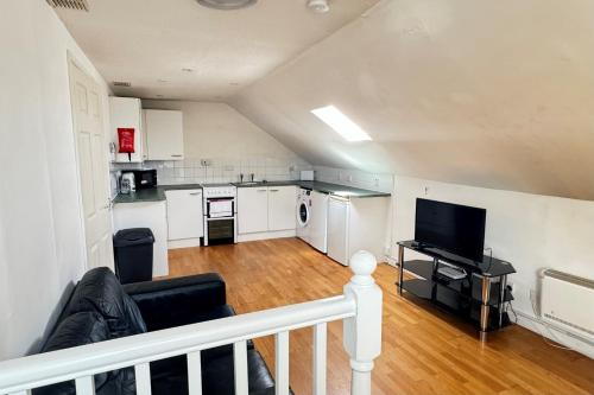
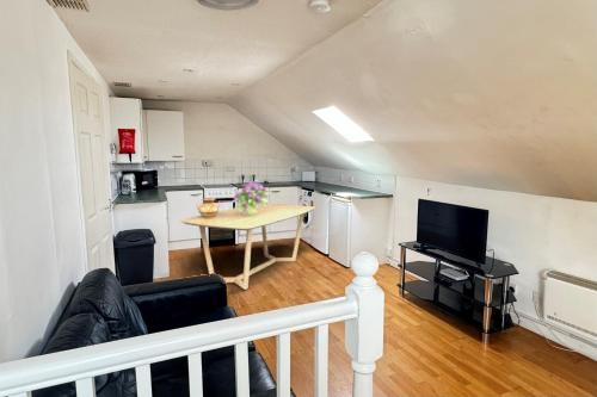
+ bouquet (252, 198)
+ ceramic pot (208, 207)
+ dining table (251, 240)
